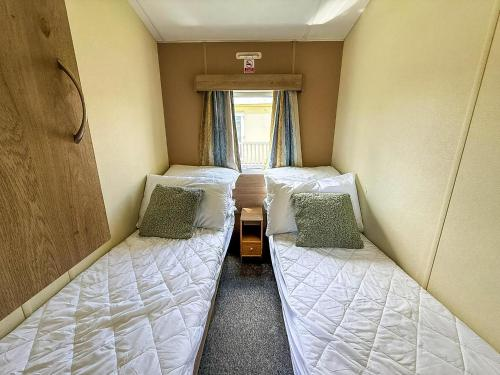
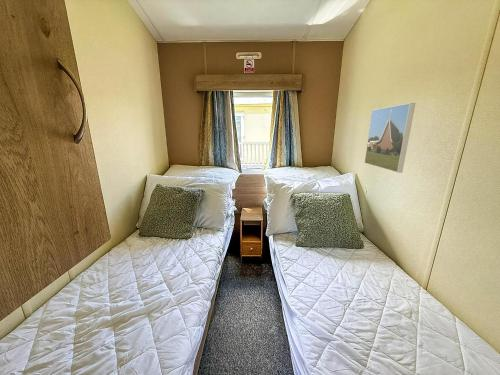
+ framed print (385, 138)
